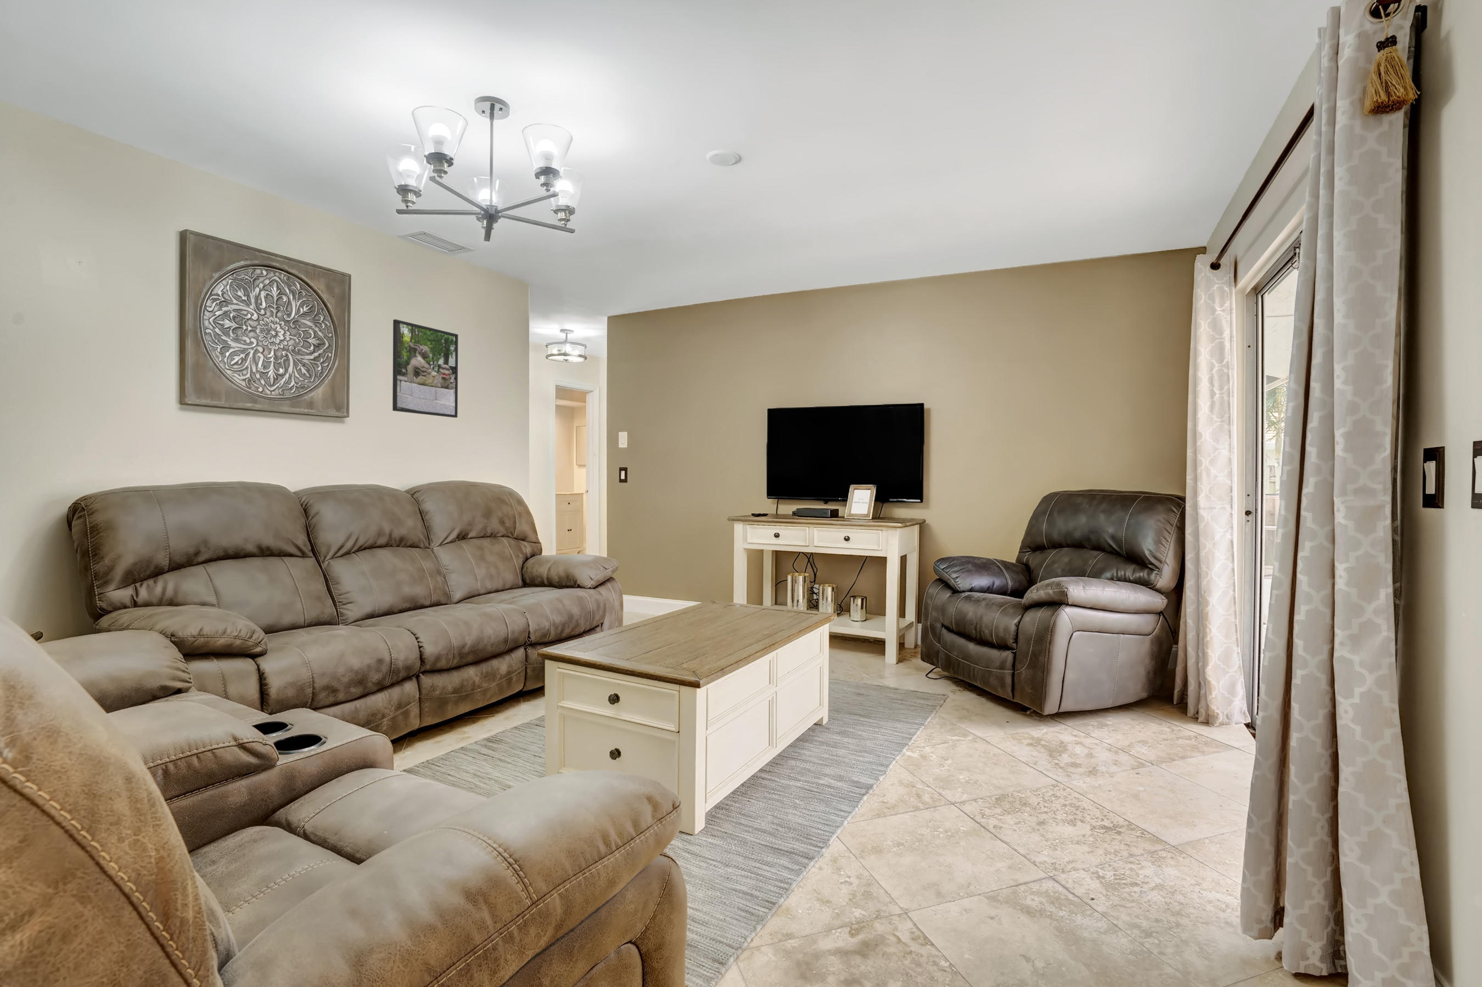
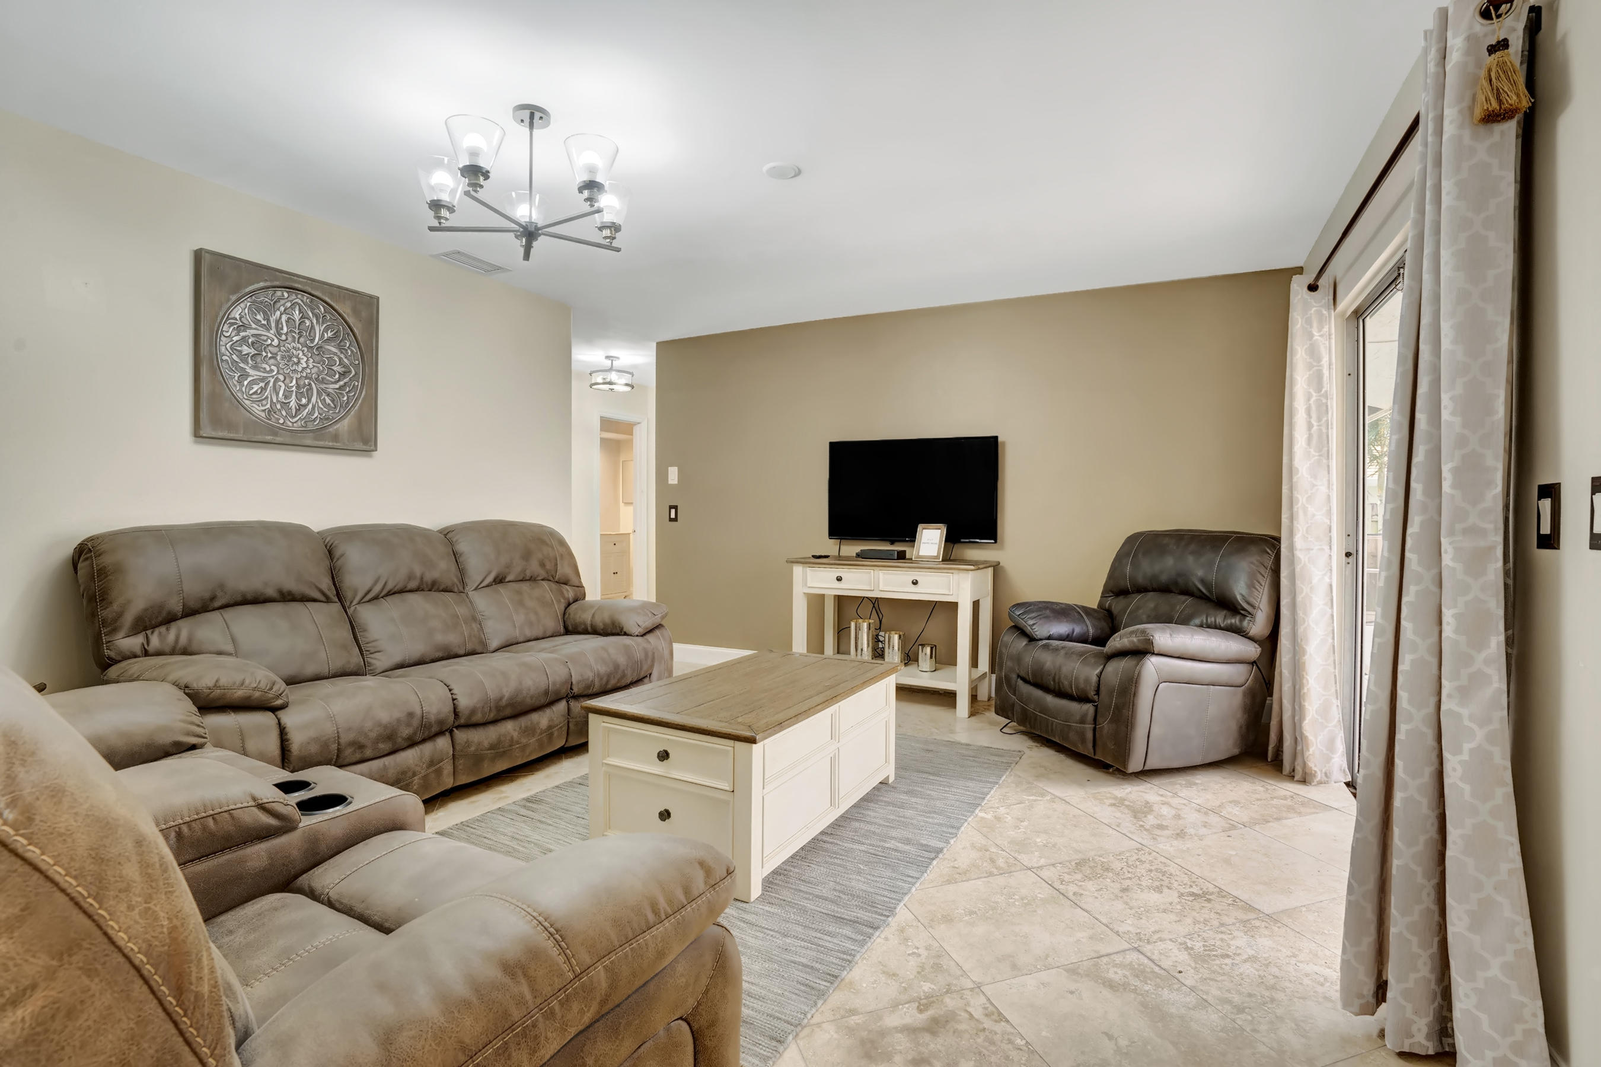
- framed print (426, 371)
